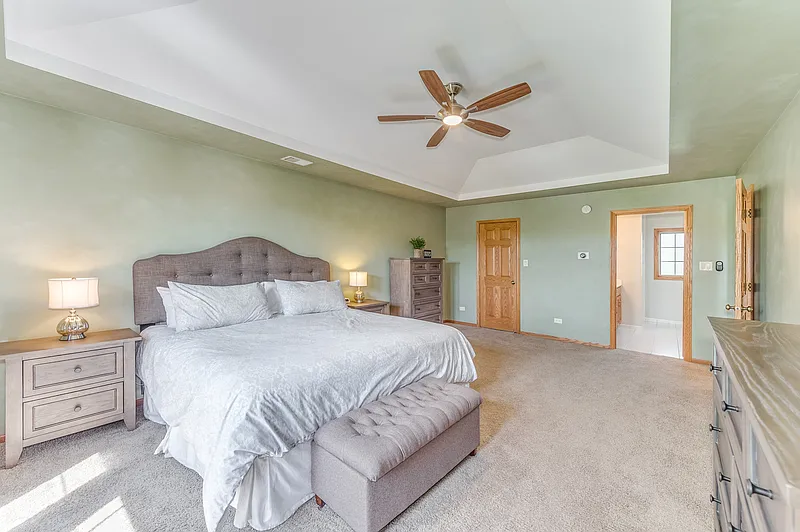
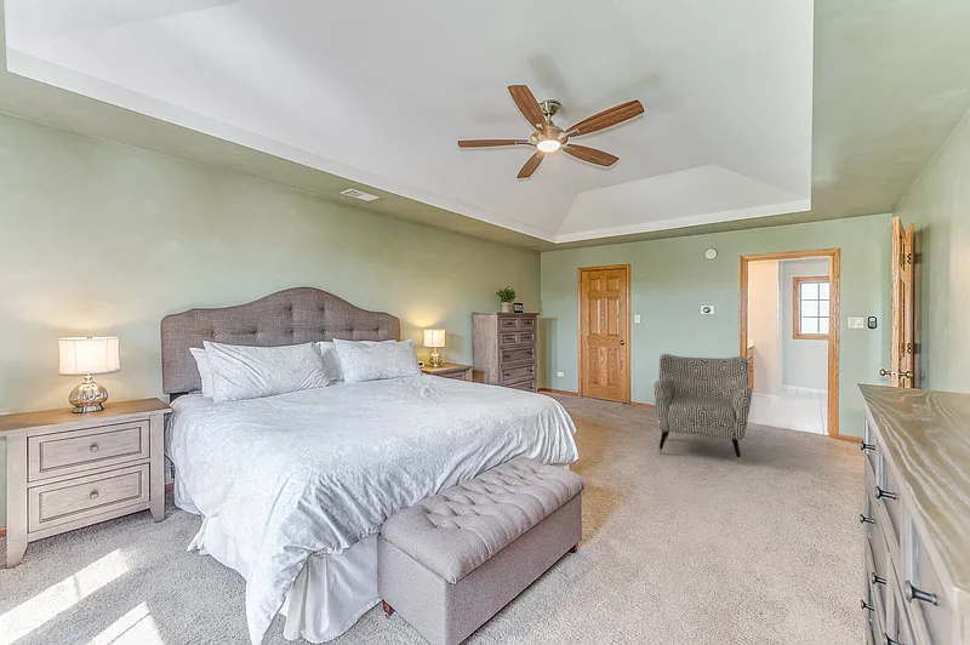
+ armchair (701, 403)
